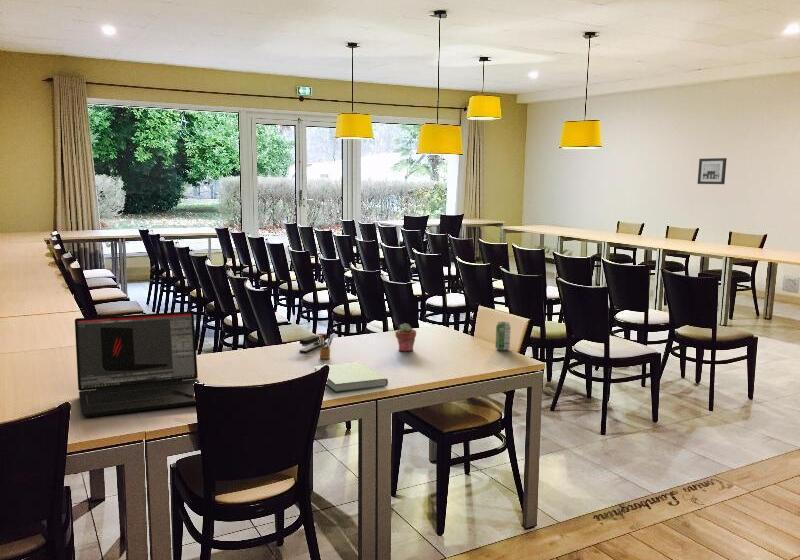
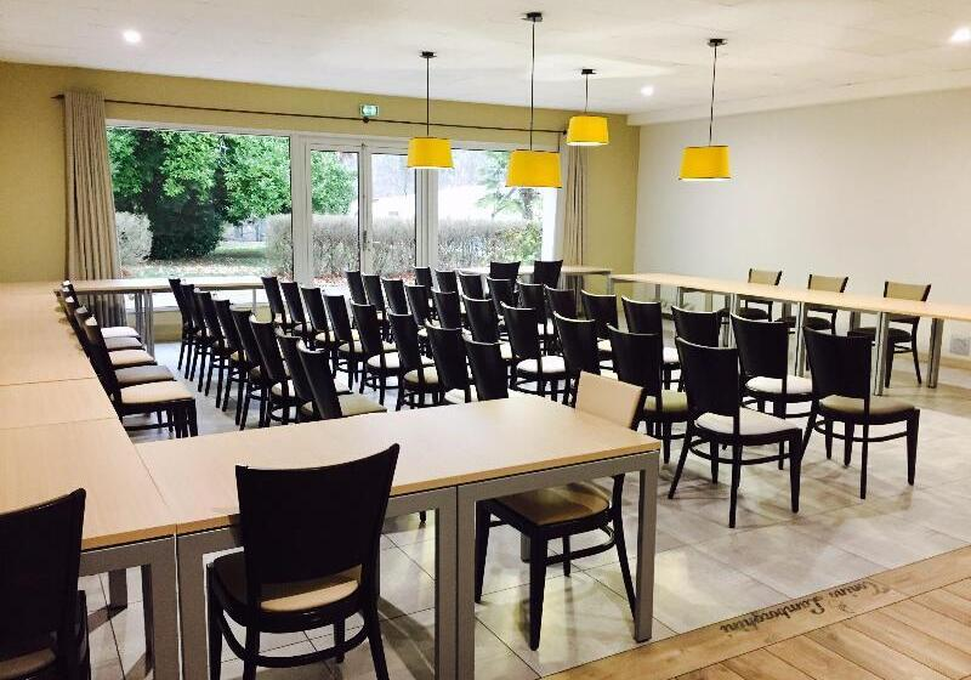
- stapler (313, 341)
- pencil box (323, 345)
- beverage can (503, 335)
- potted succulent (405, 336)
- hardcover book (349, 375)
- wall art (711, 171)
- laptop (142, 360)
